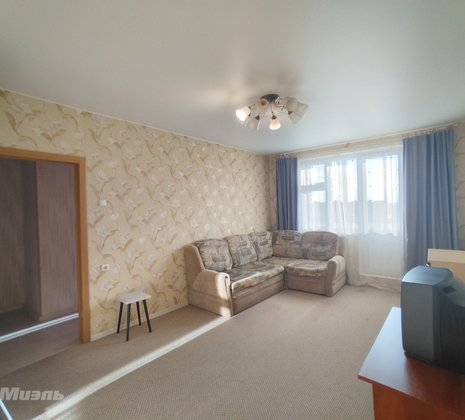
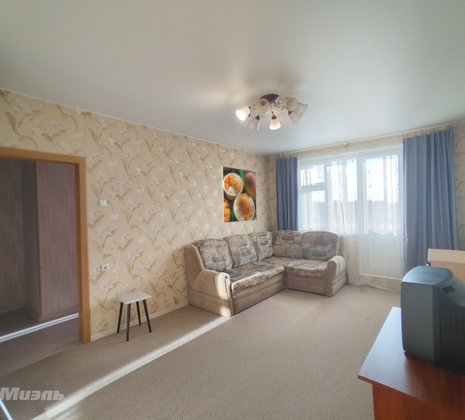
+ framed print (240, 195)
